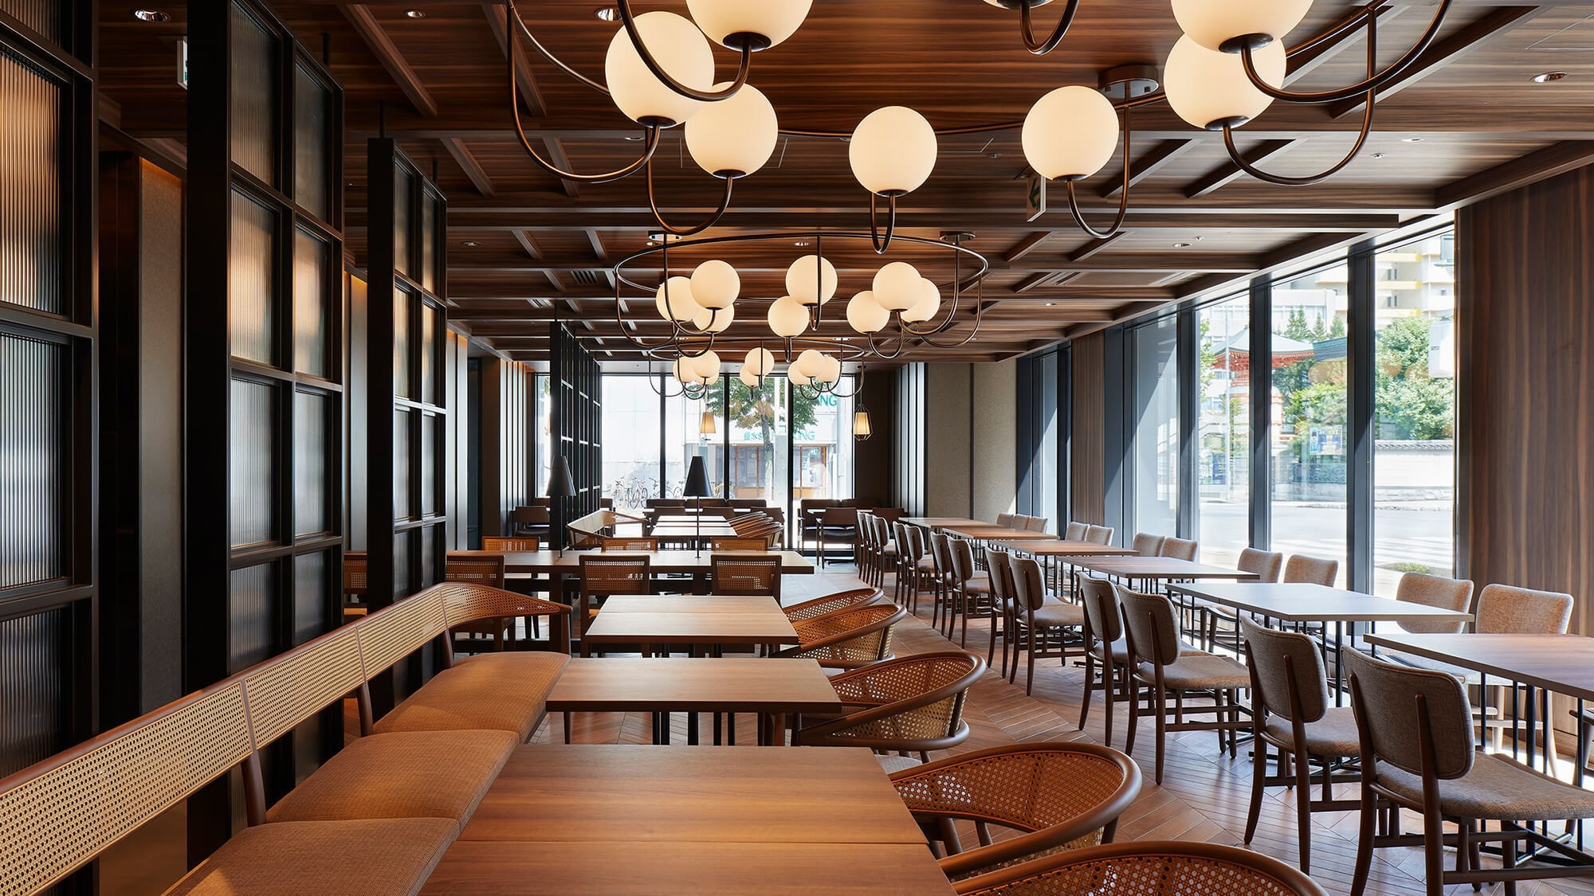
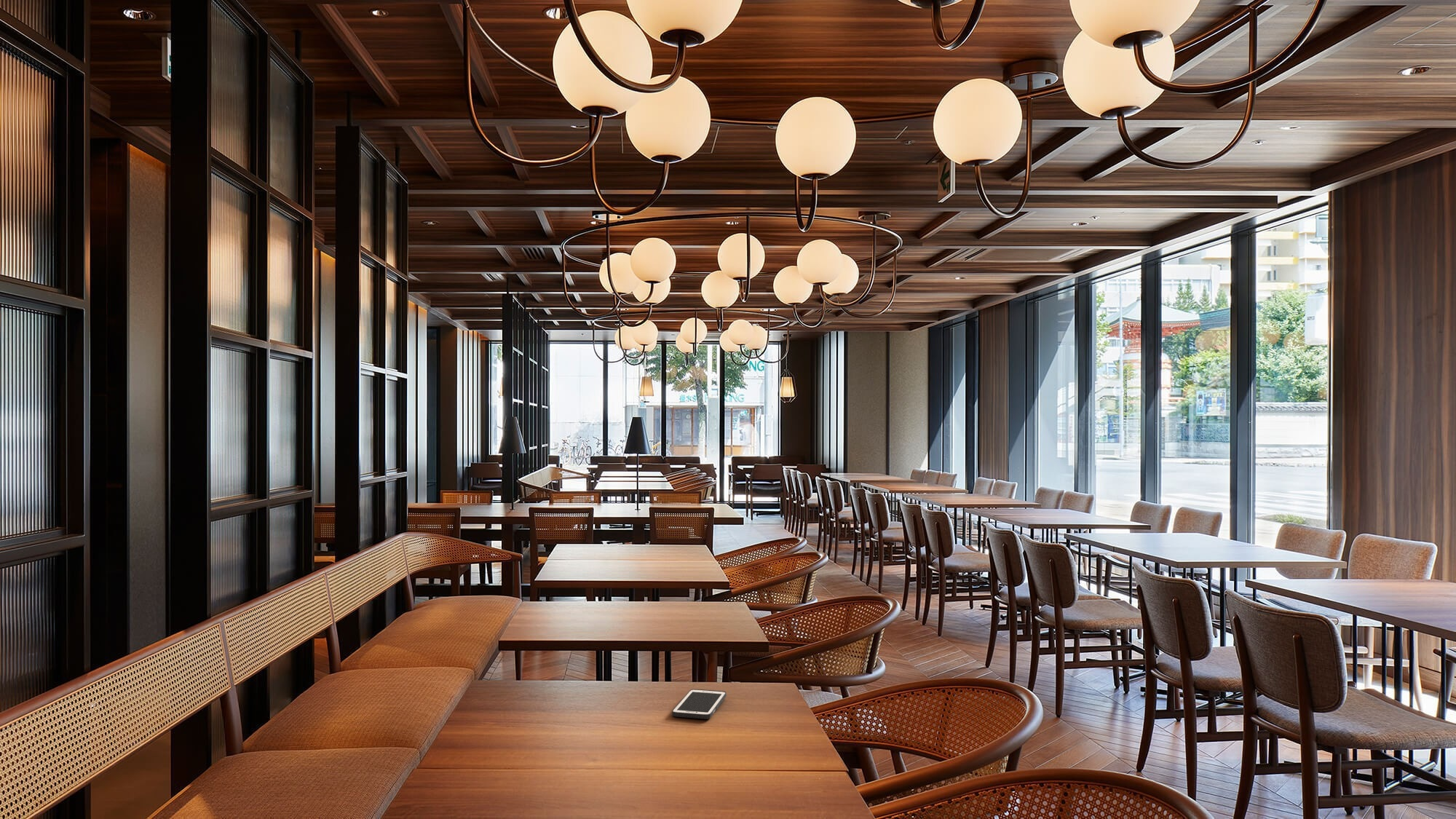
+ cell phone (700, 703)
